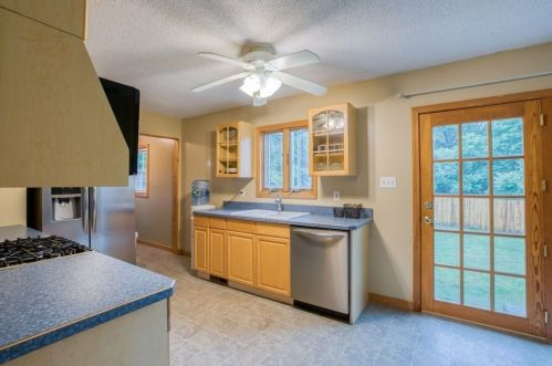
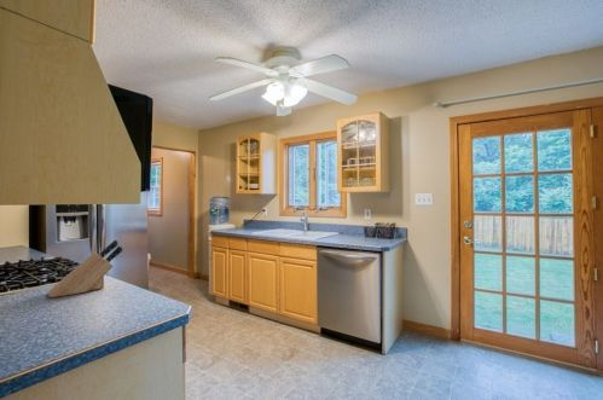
+ knife block (87, 265)
